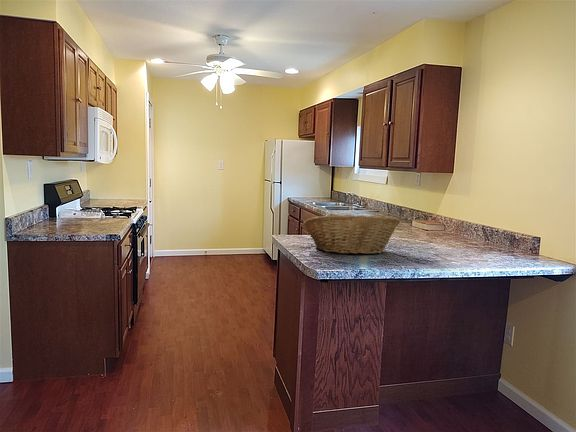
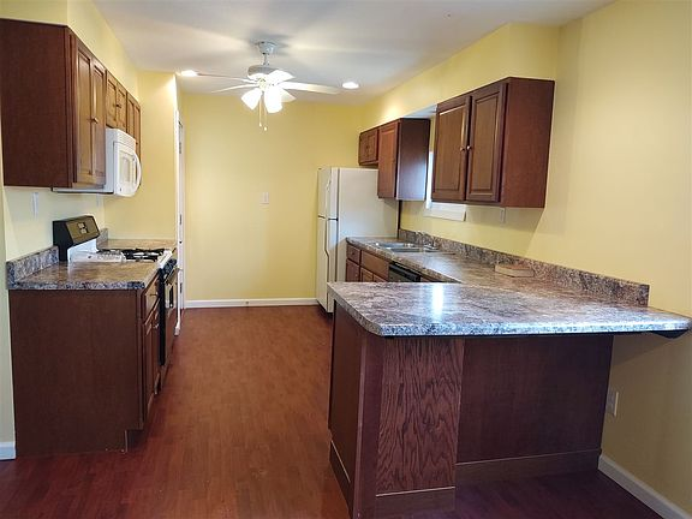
- fruit basket (350, 230)
